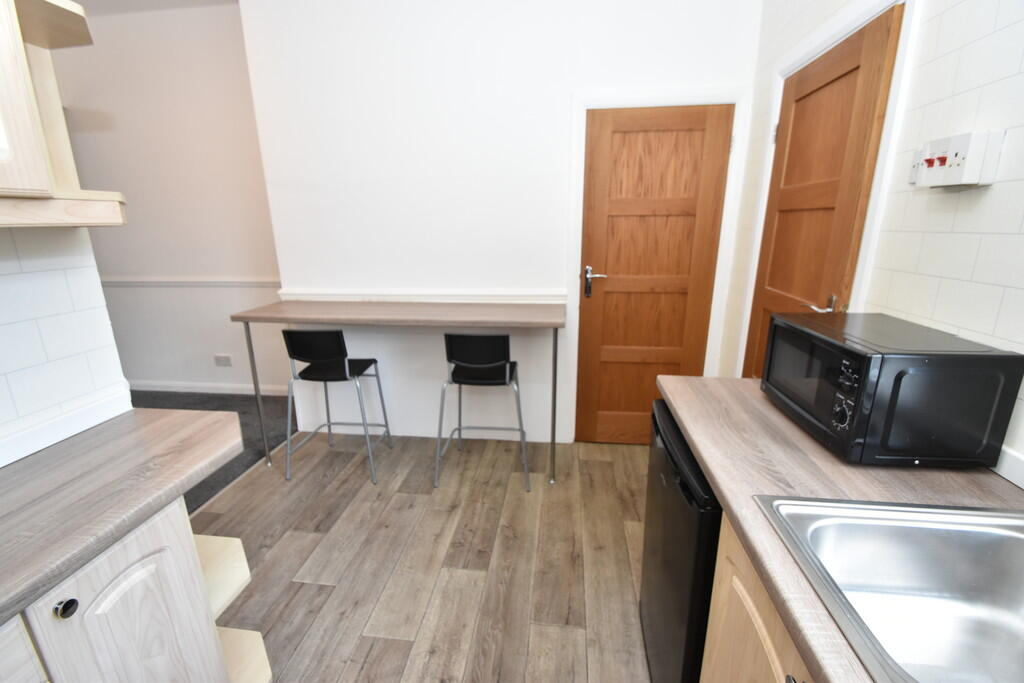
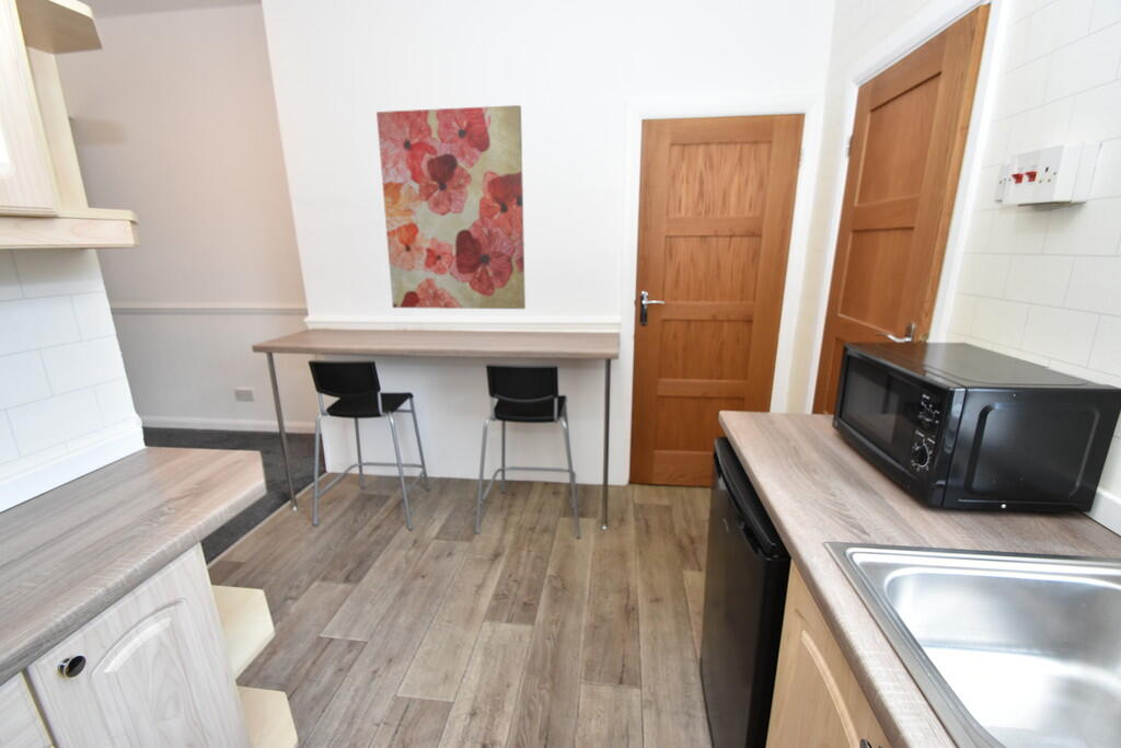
+ wall art (452, 212)
